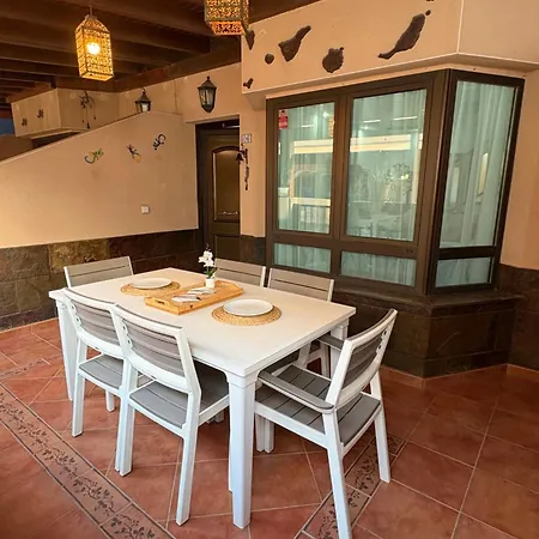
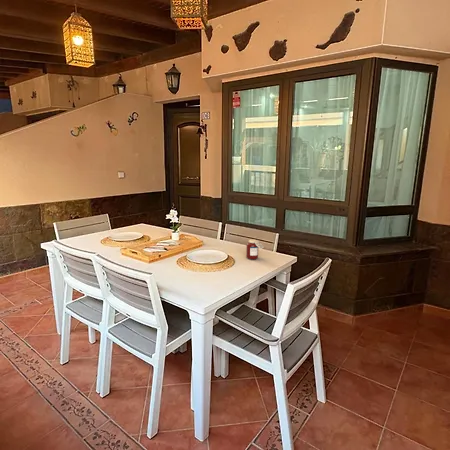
+ jar (254, 249)
